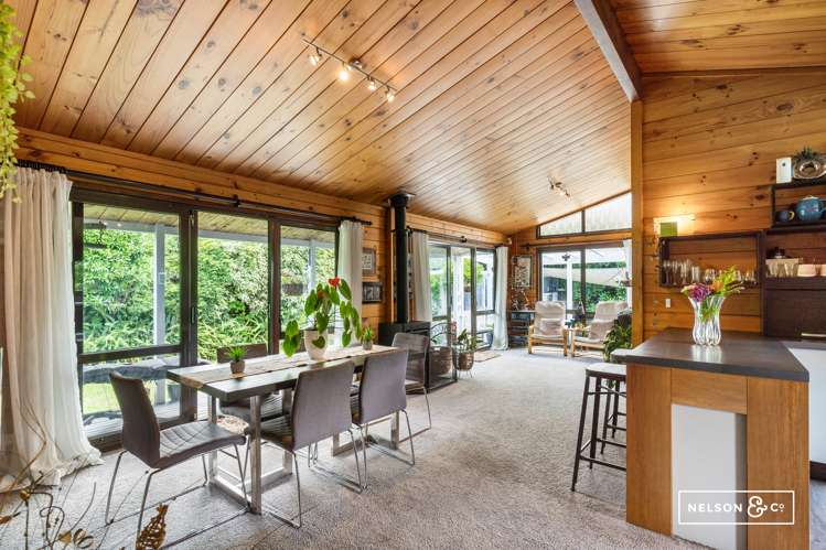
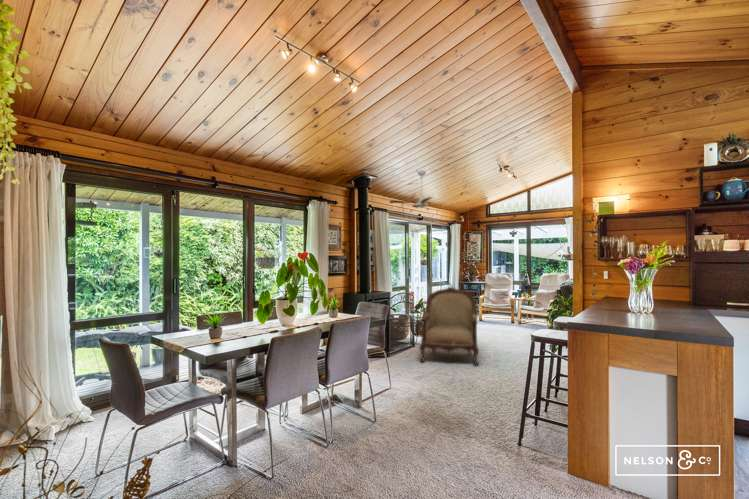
+ ceiling fan (421, 188)
+ armchair (450, 323)
